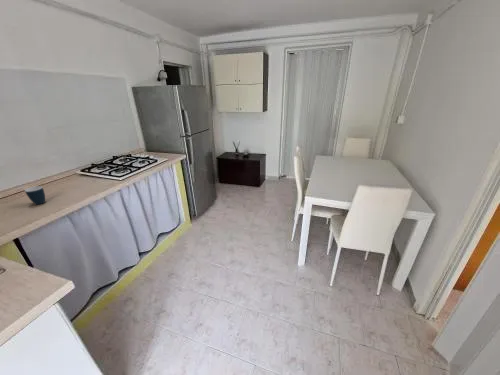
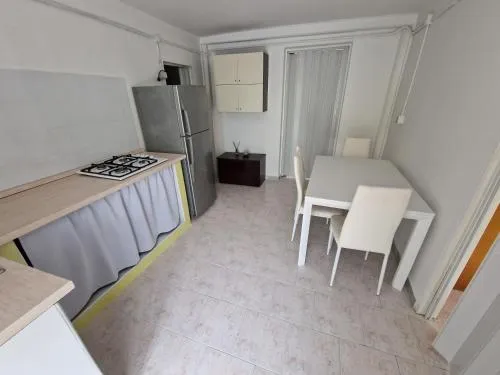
- mug (34, 195)
